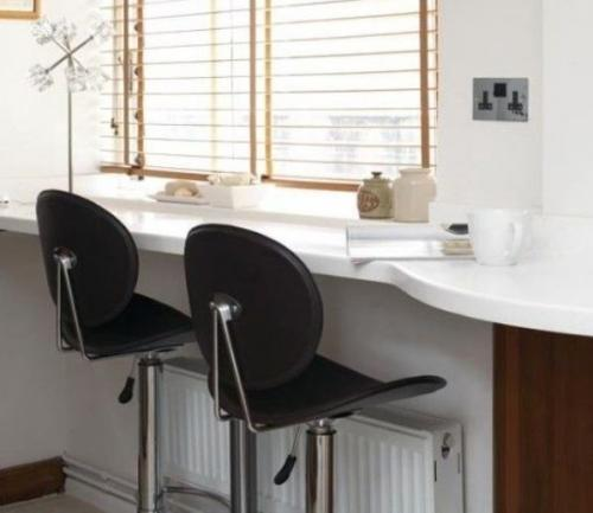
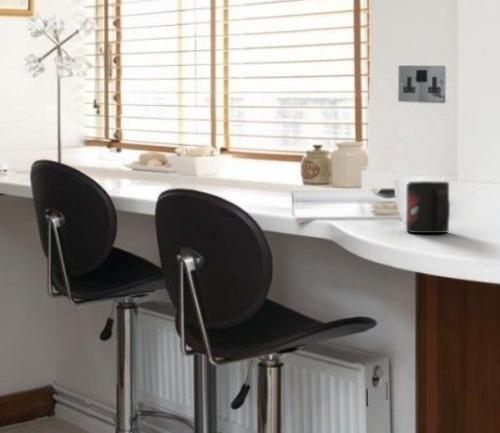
+ mug (431, 207)
